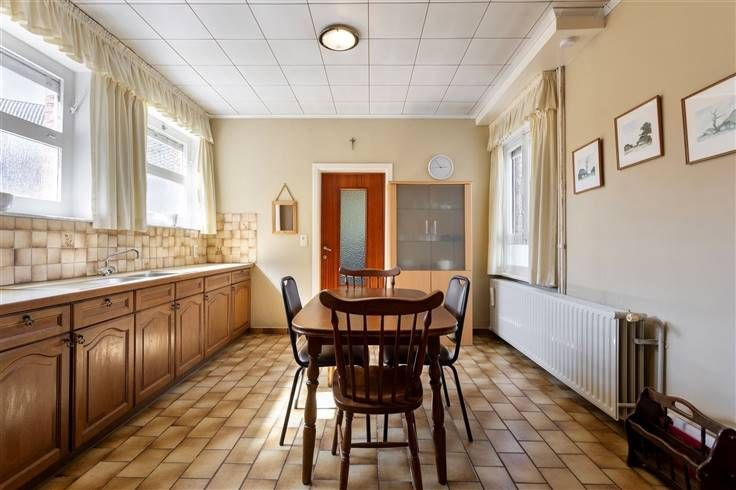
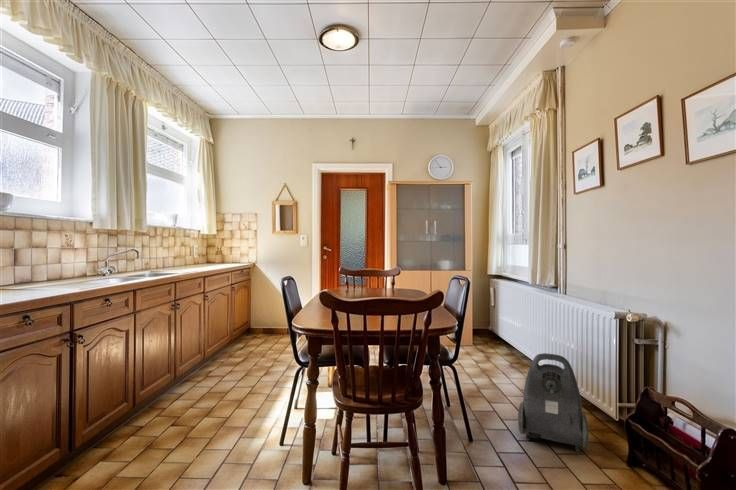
+ vacuum cleaner (552, 395)
